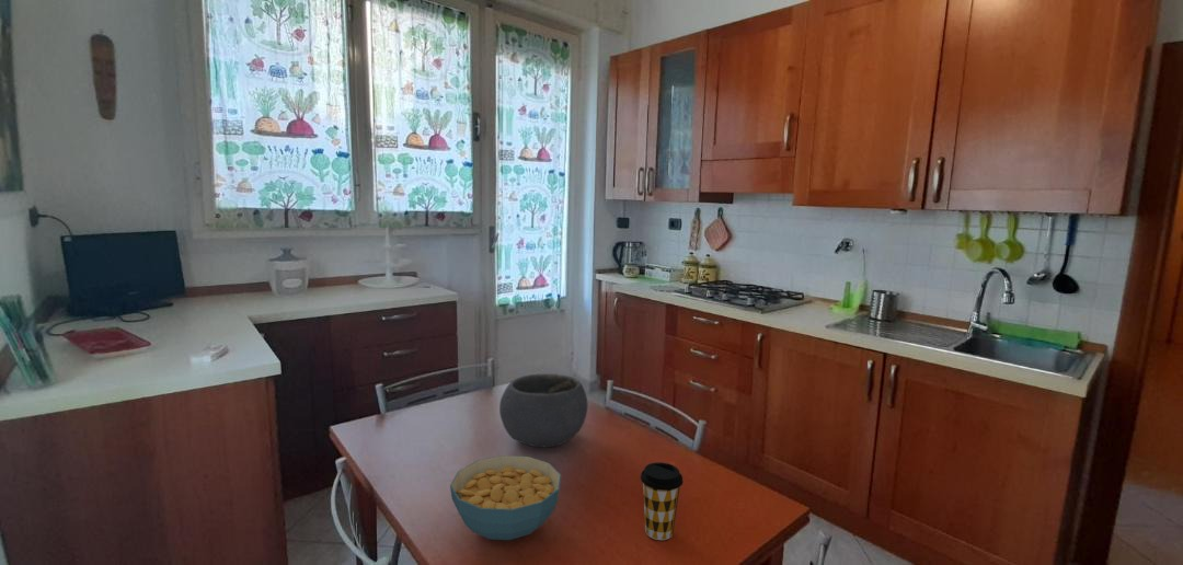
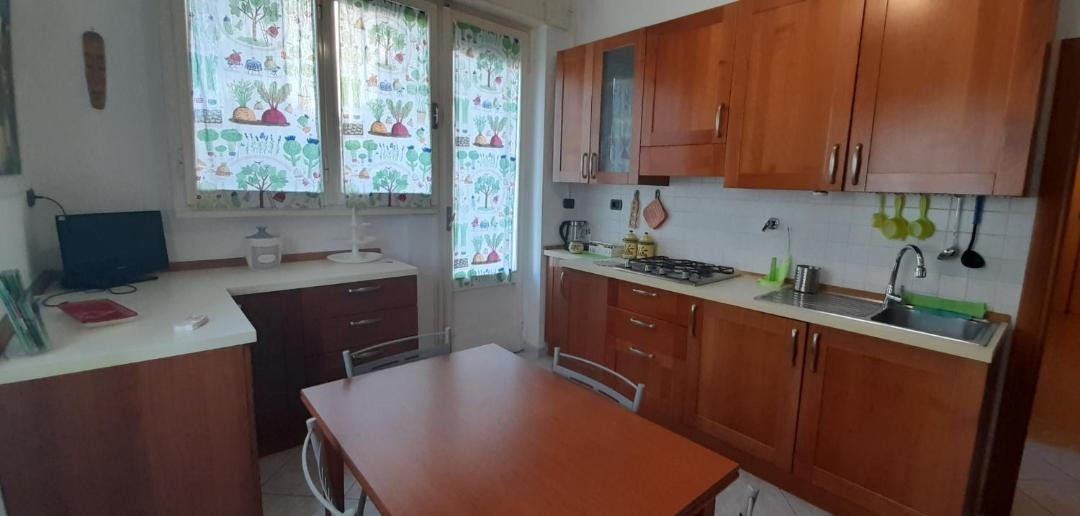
- bowl (544, 411)
- cereal bowl (506, 505)
- coffee cup (659, 500)
